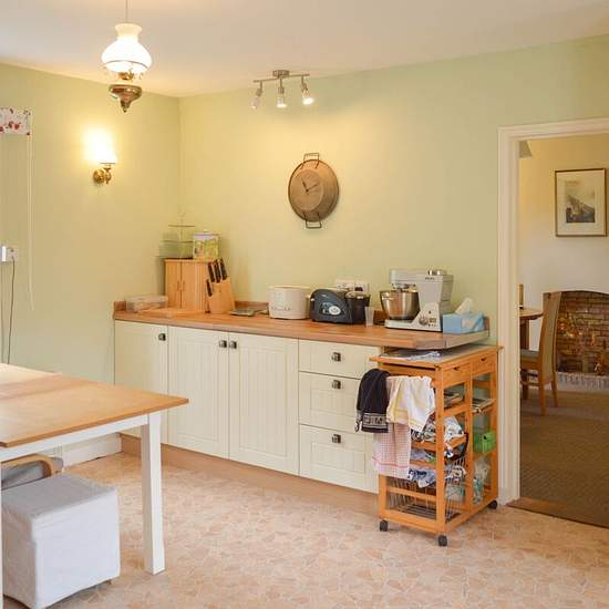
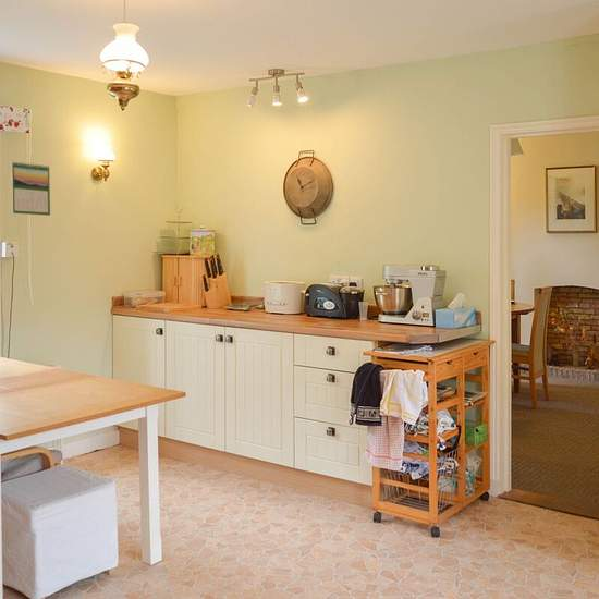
+ calendar (30, 187)
